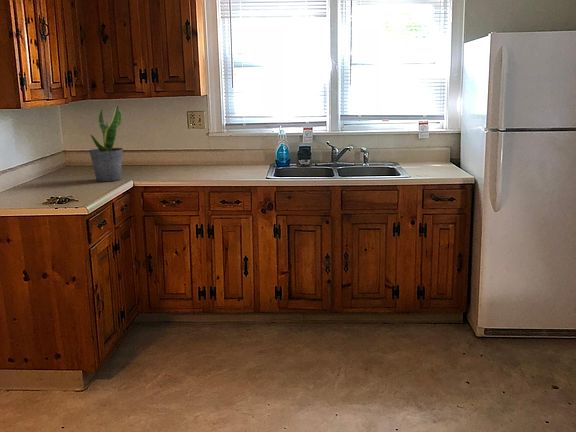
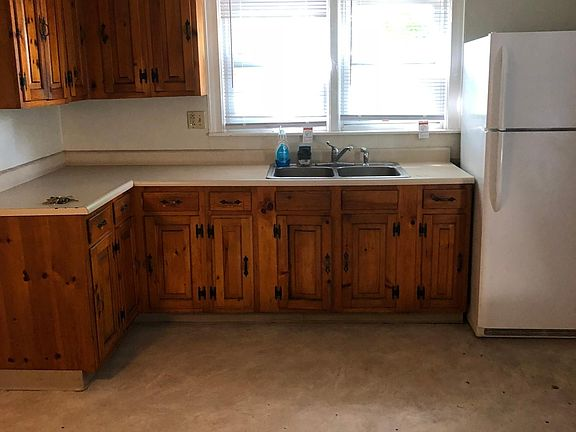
- potted plant (105, 142)
